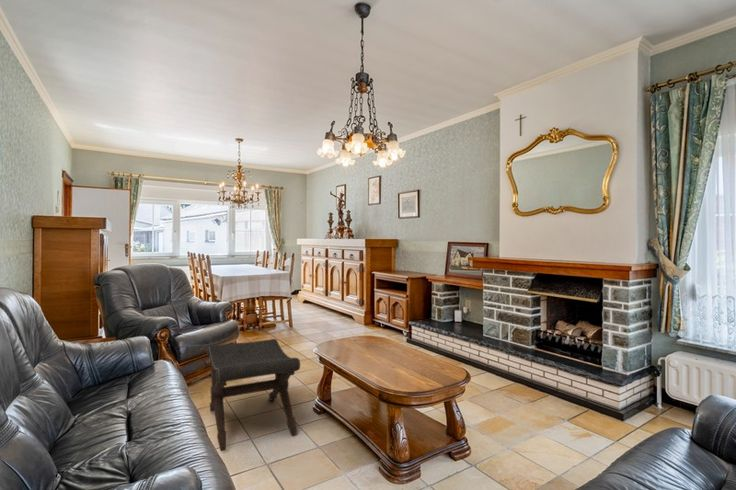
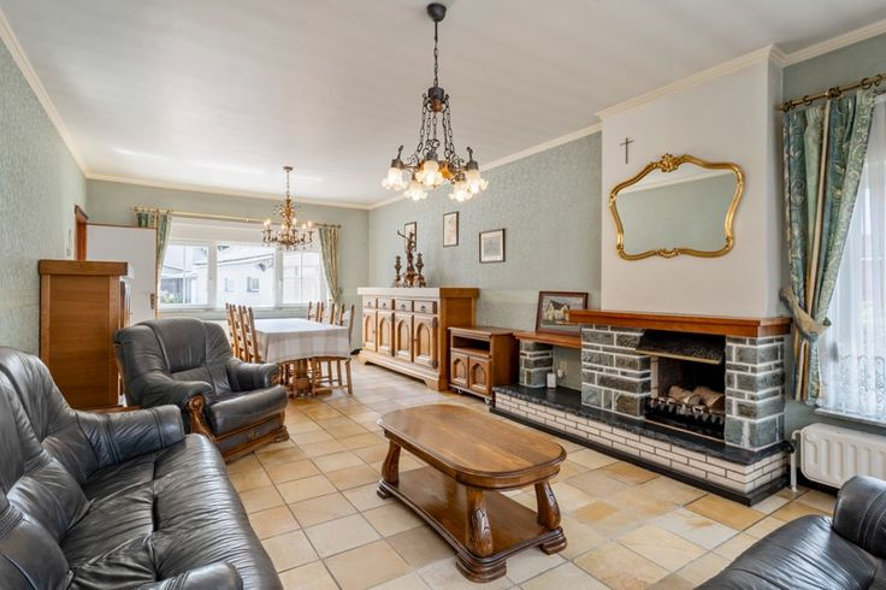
- footstool (250, 386)
